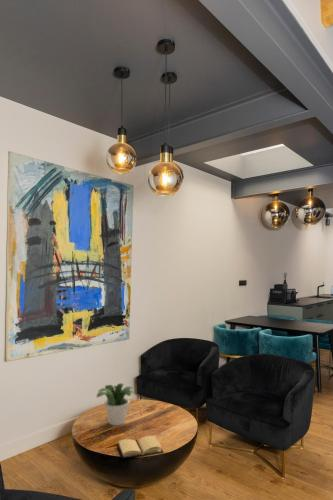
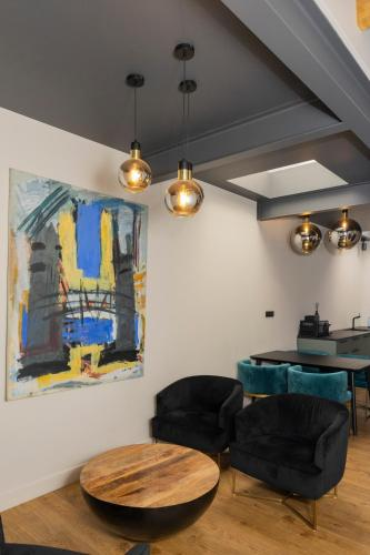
- book (139, 445)
- potted plant (115, 405)
